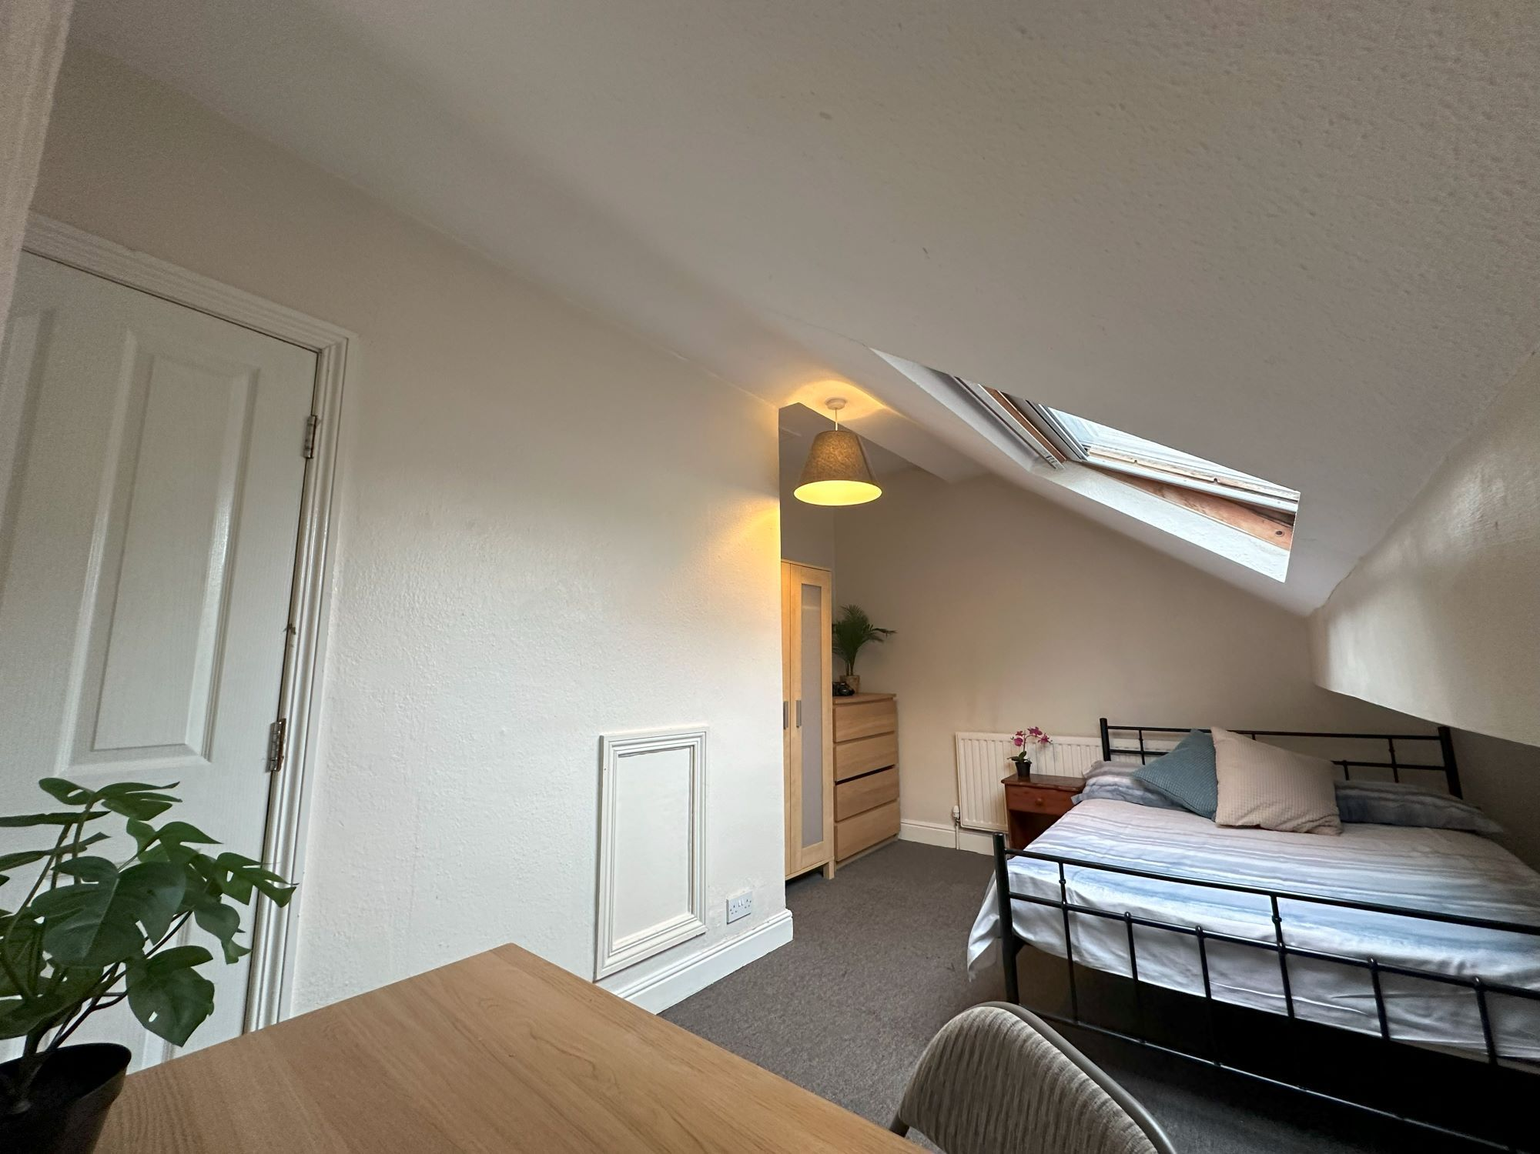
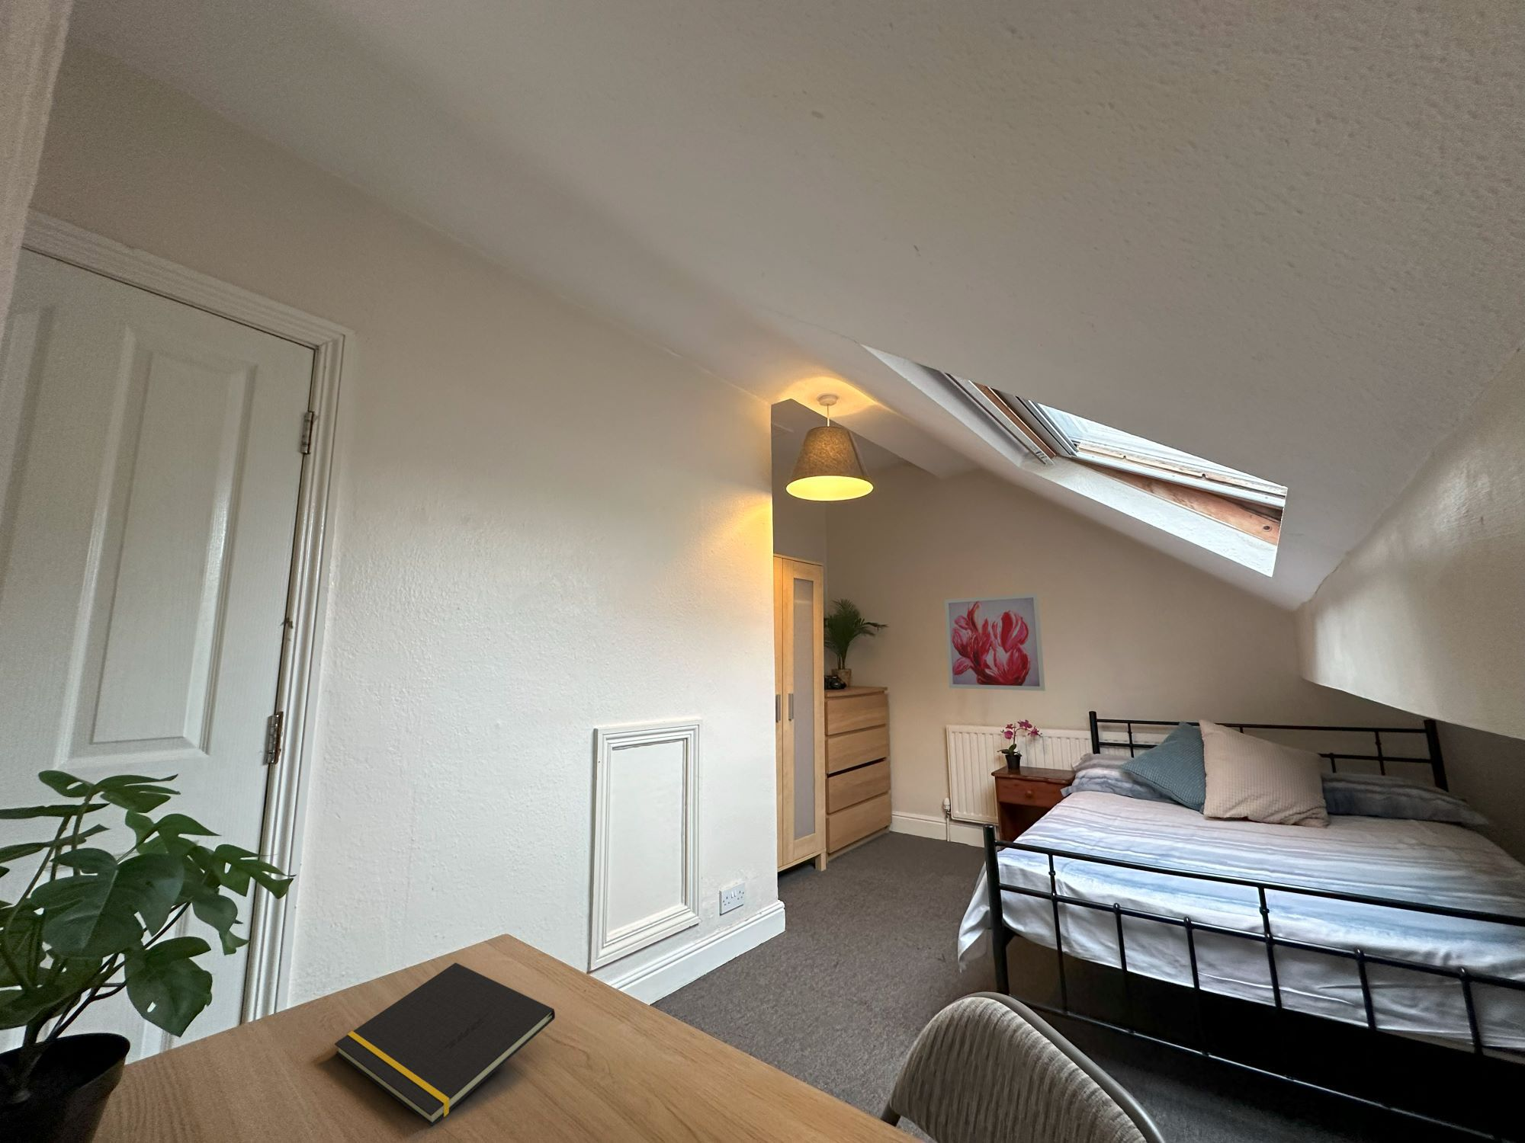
+ notepad (445, 1030)
+ wall art (992, 642)
